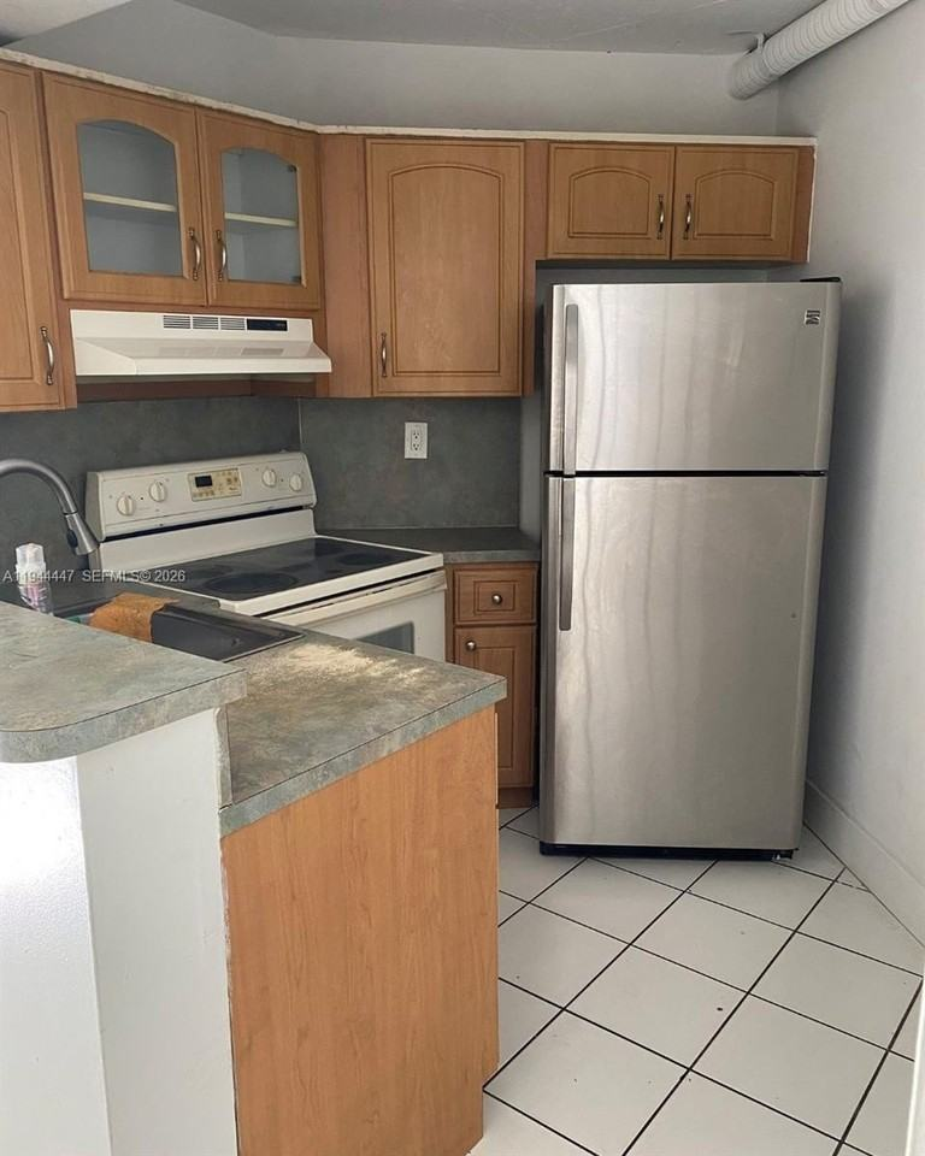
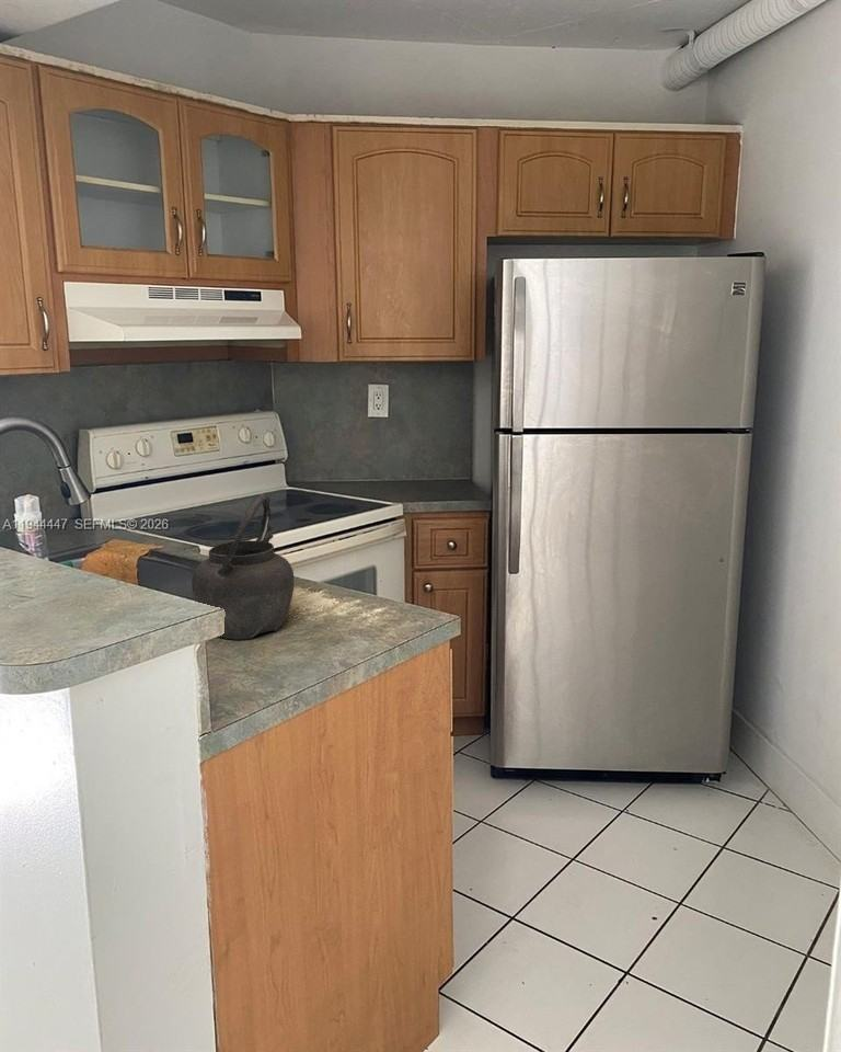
+ kettle (251, 559)
